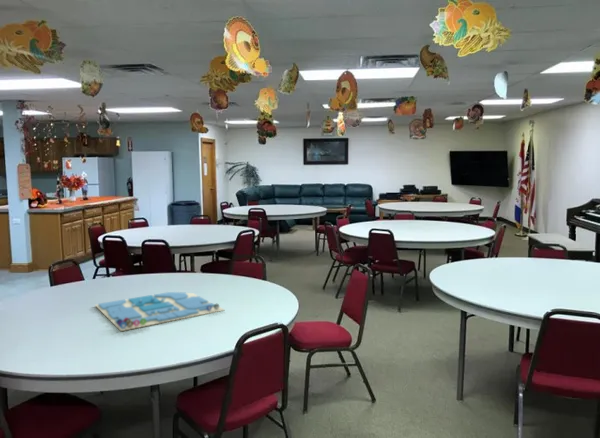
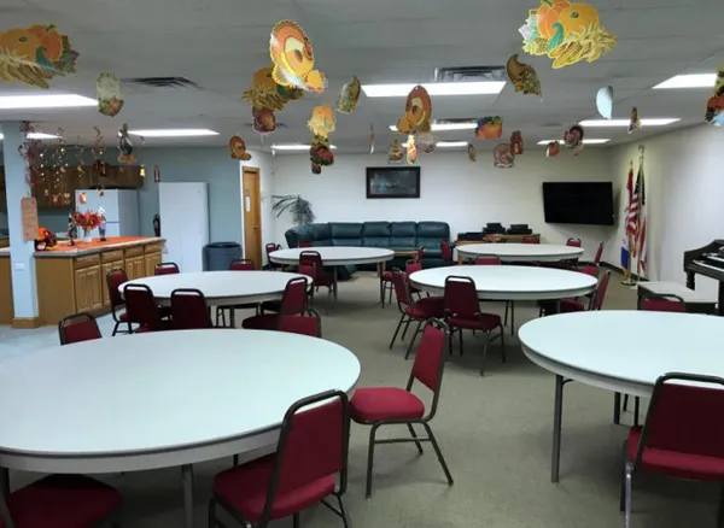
- board game (158, 304)
